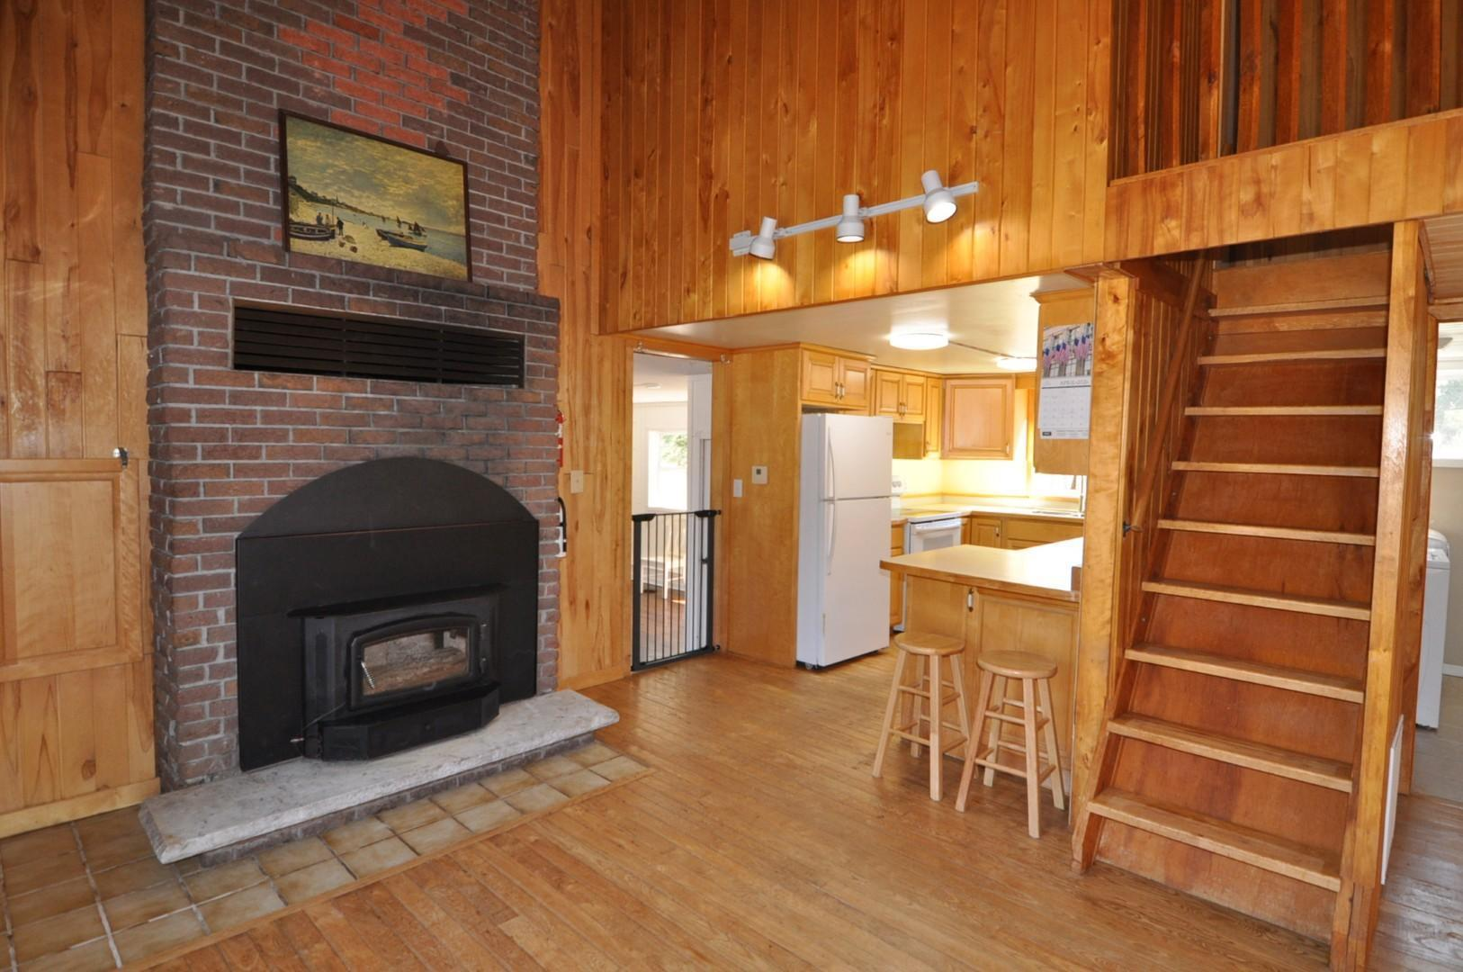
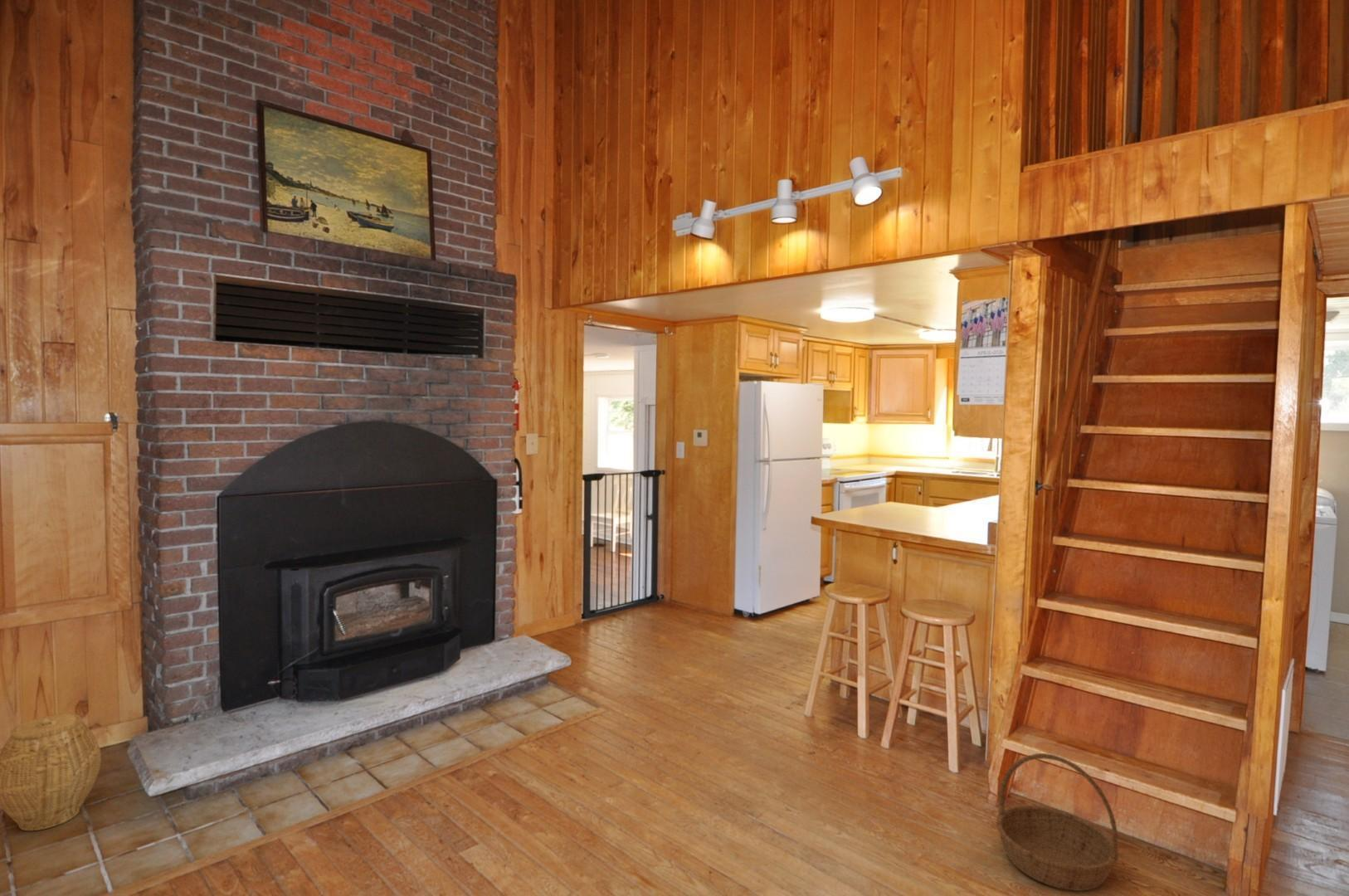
+ woven basket (48, 768)
+ basket (1055, 811)
